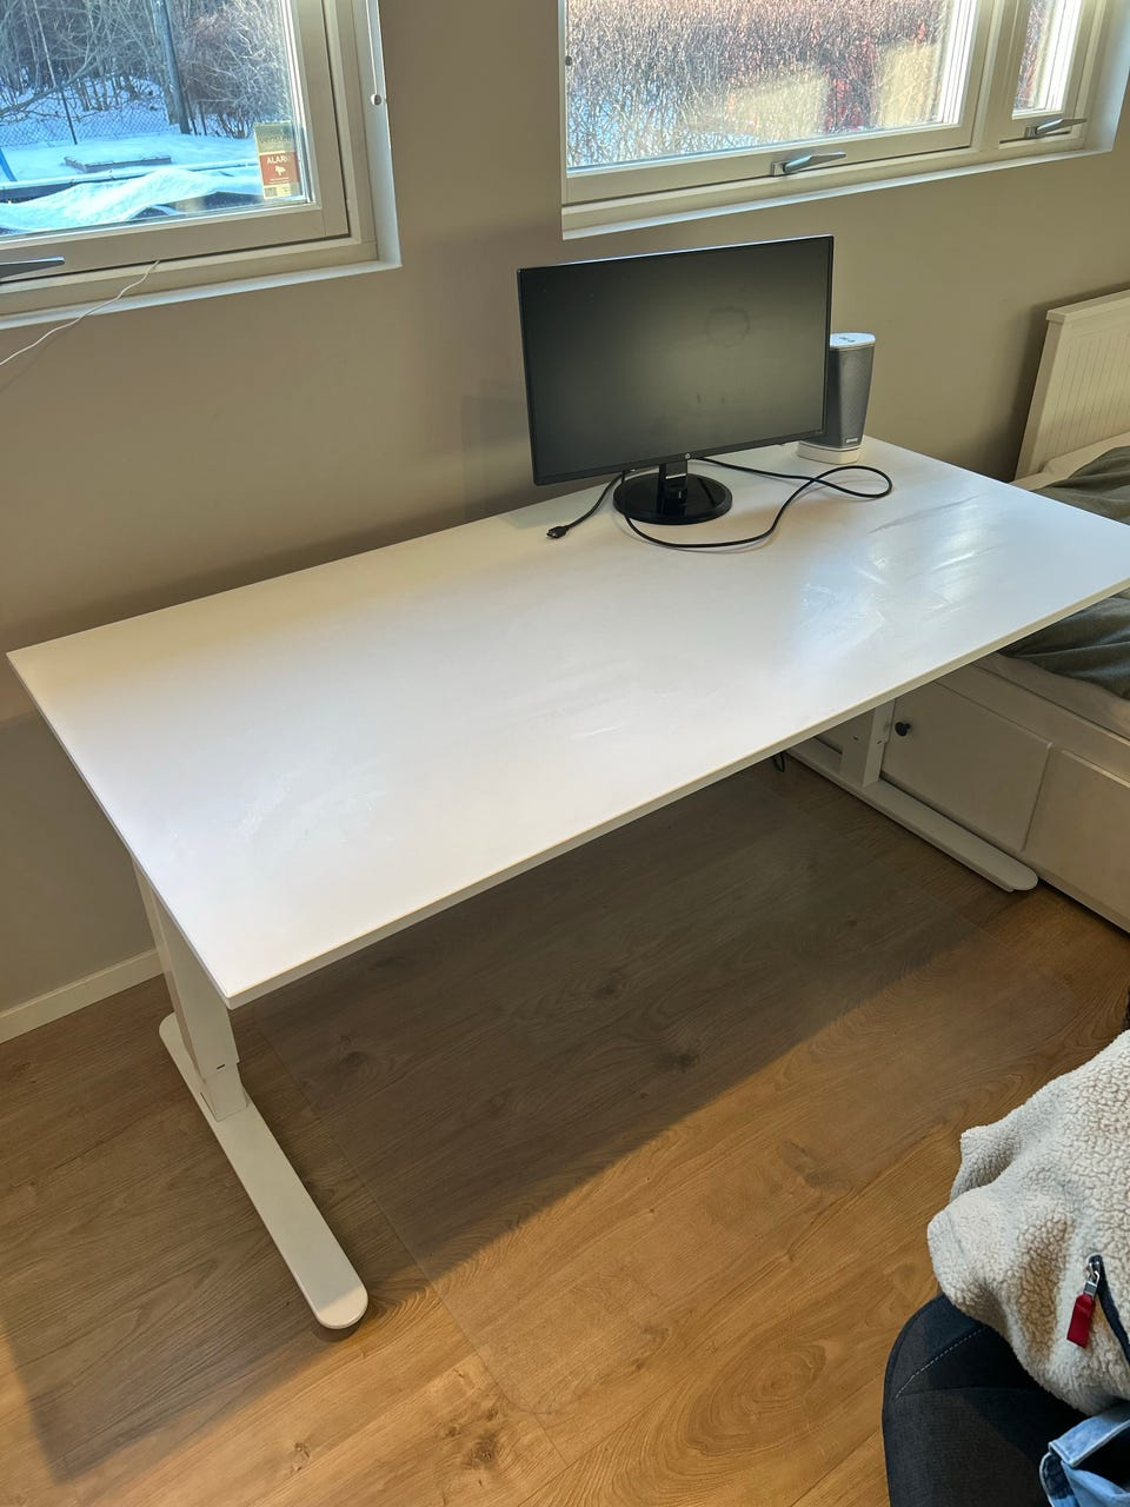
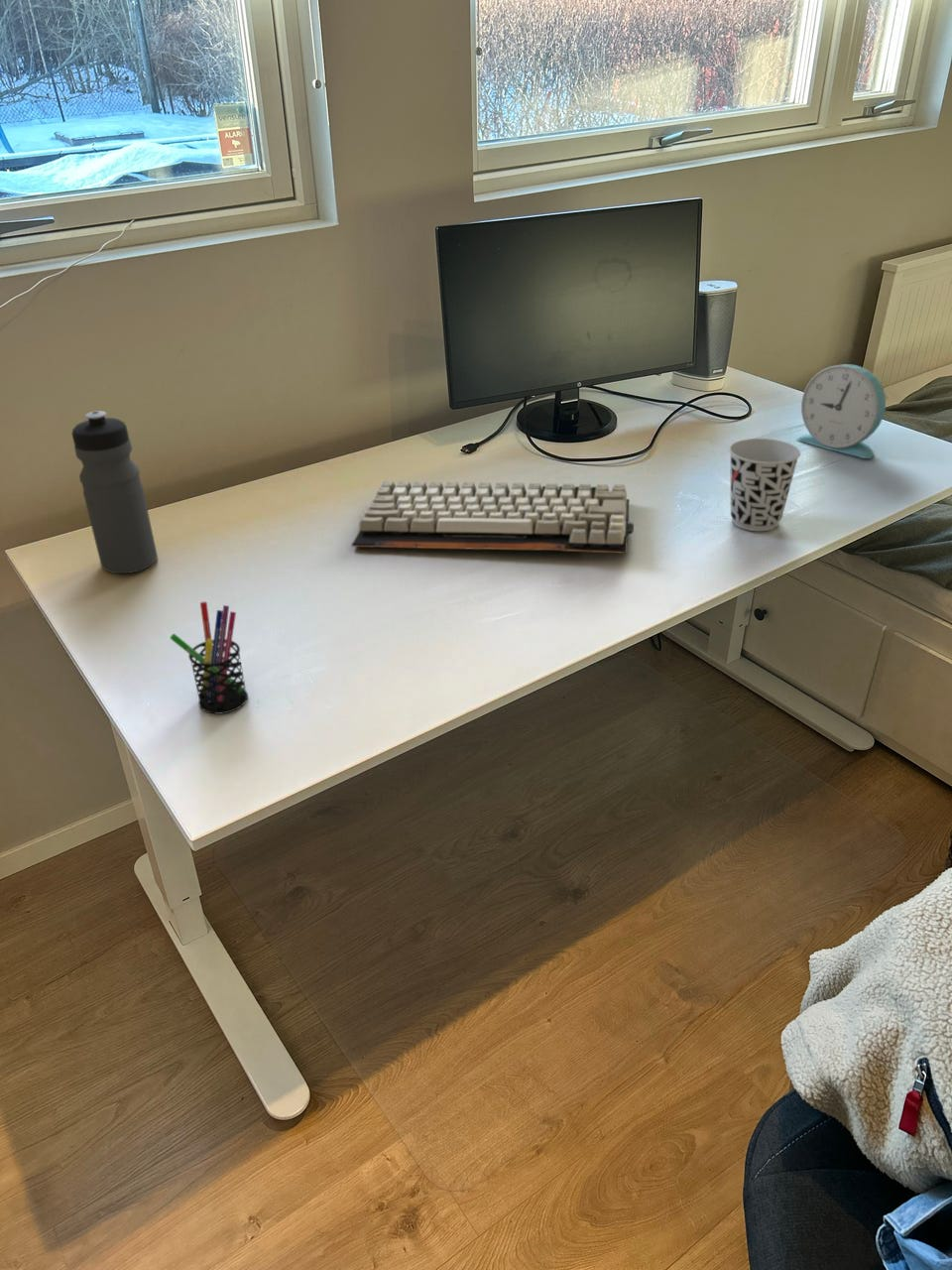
+ keyboard (497, 512)
+ cup (760, 486)
+ water bottle (113, 490)
+ alarm clock (846, 404)
+ pen holder (209, 658)
